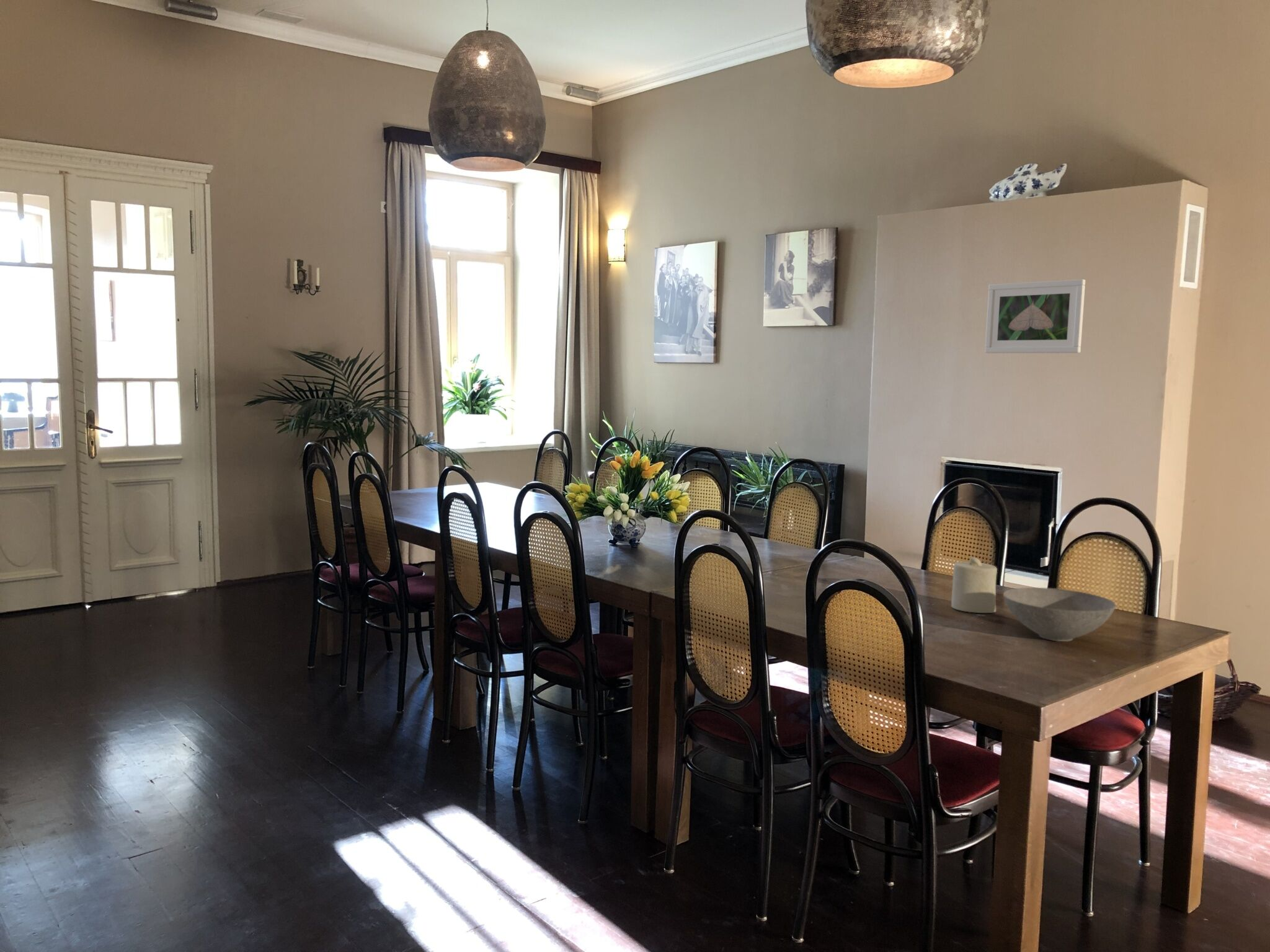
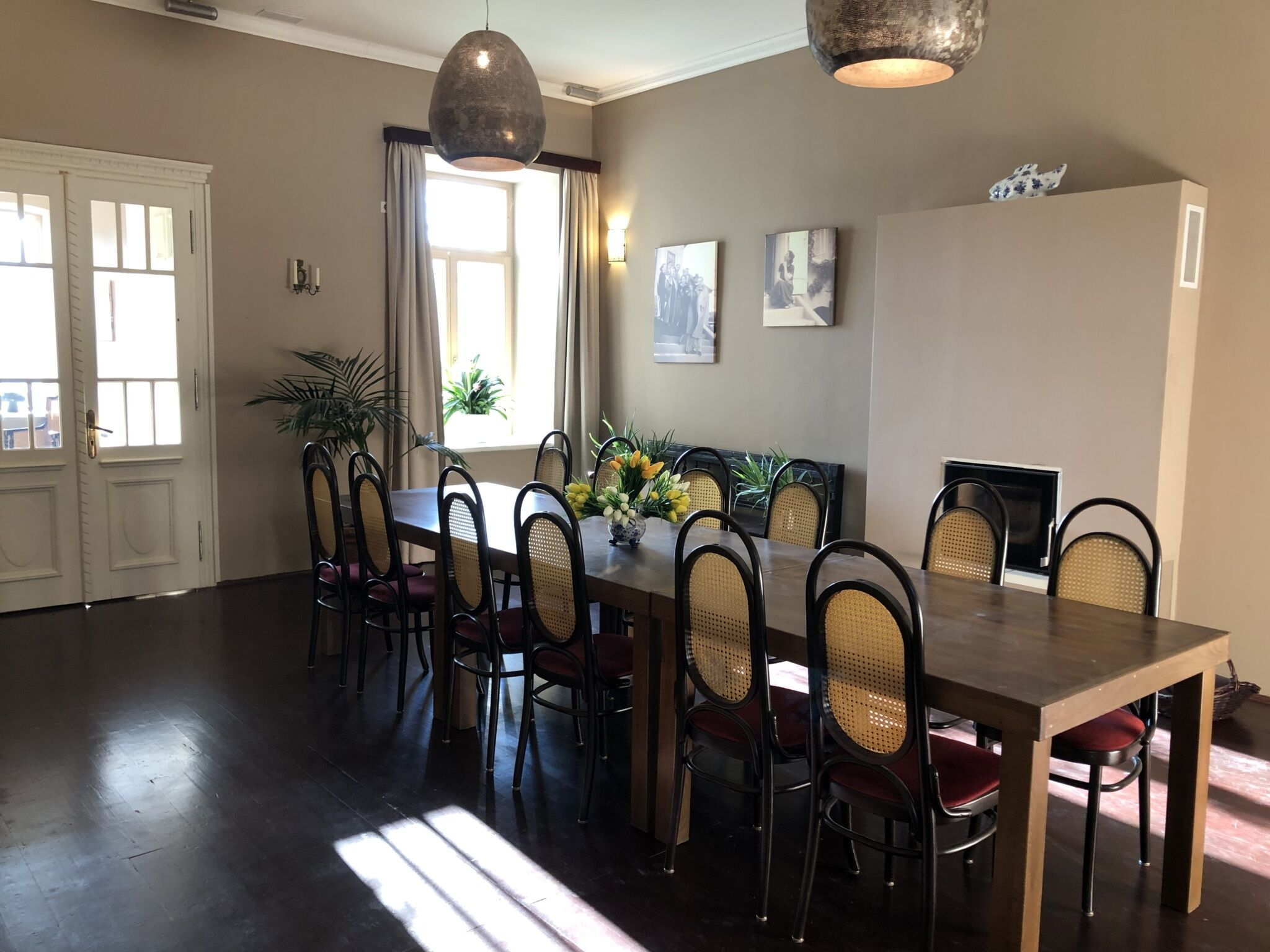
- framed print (1033, 317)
- candle (975, 583)
- bowl (1057, 618)
